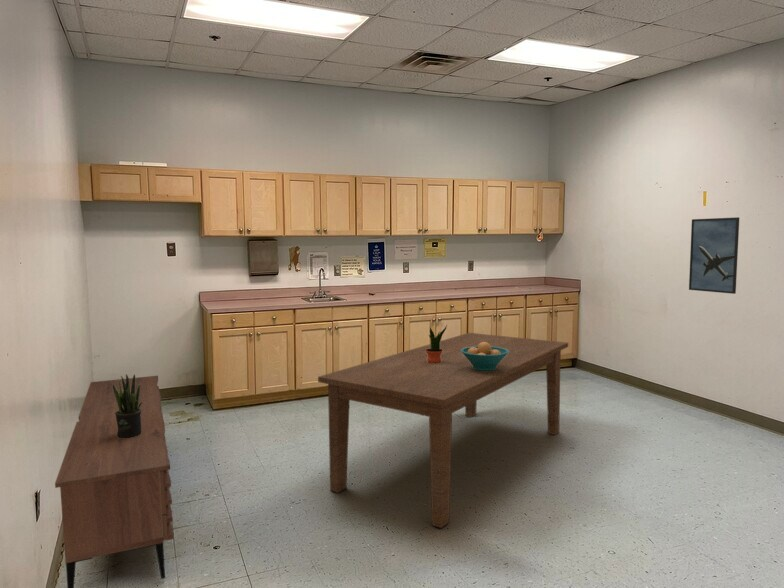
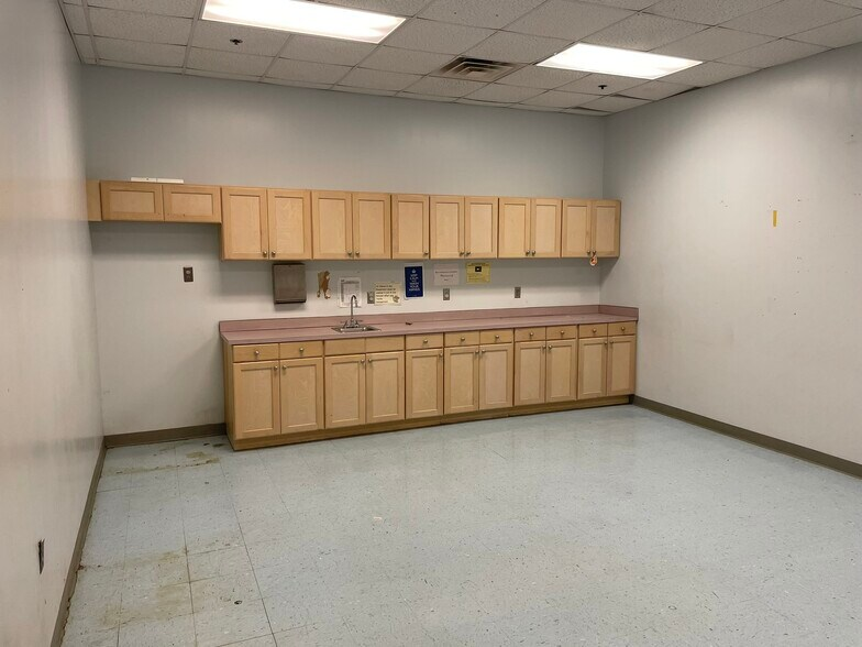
- potted plant (127, 405)
- dining table (459, 407)
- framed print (713, 255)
- sideboard (123, 457)
- potted plant (437, 342)
- fruit bowl (484, 355)
